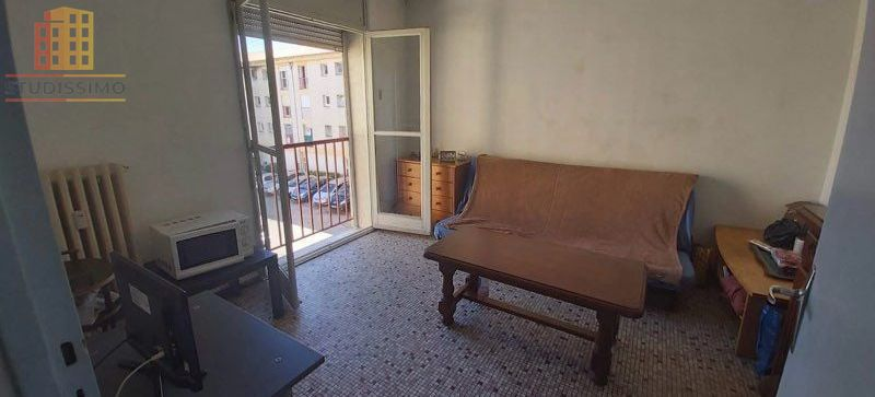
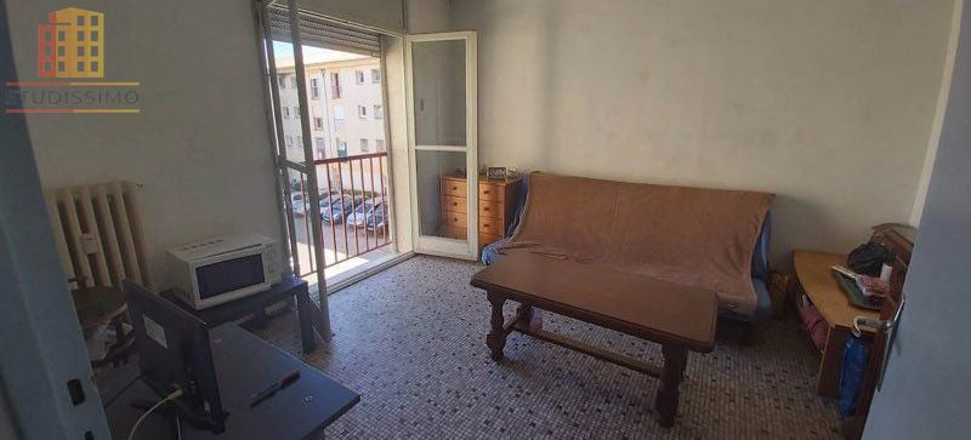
+ pen (277, 382)
